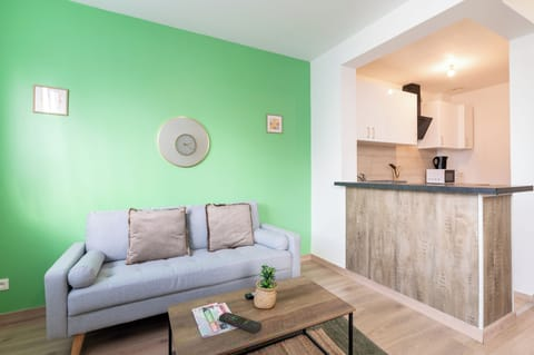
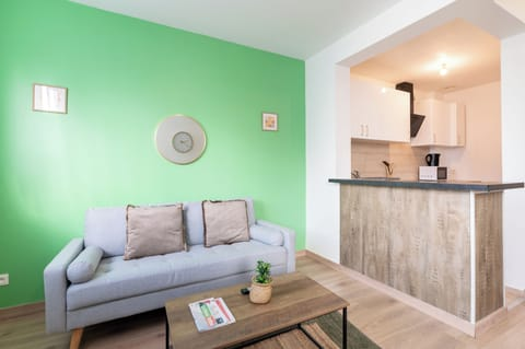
- remote control (239, 322)
